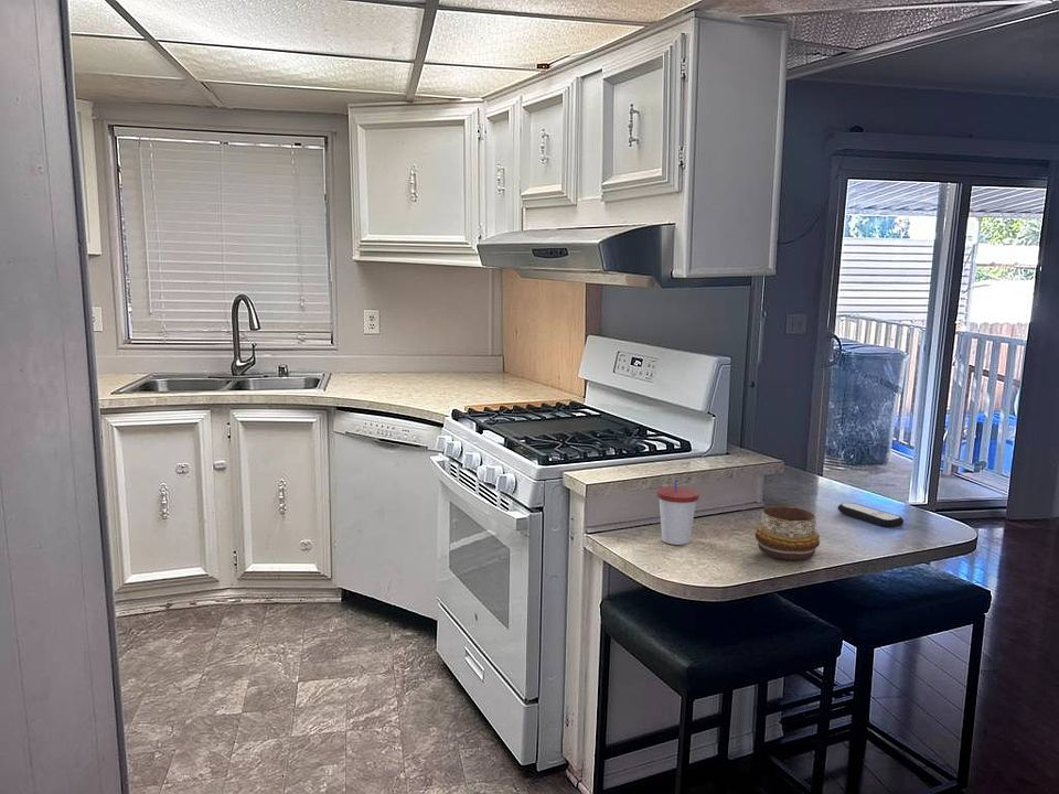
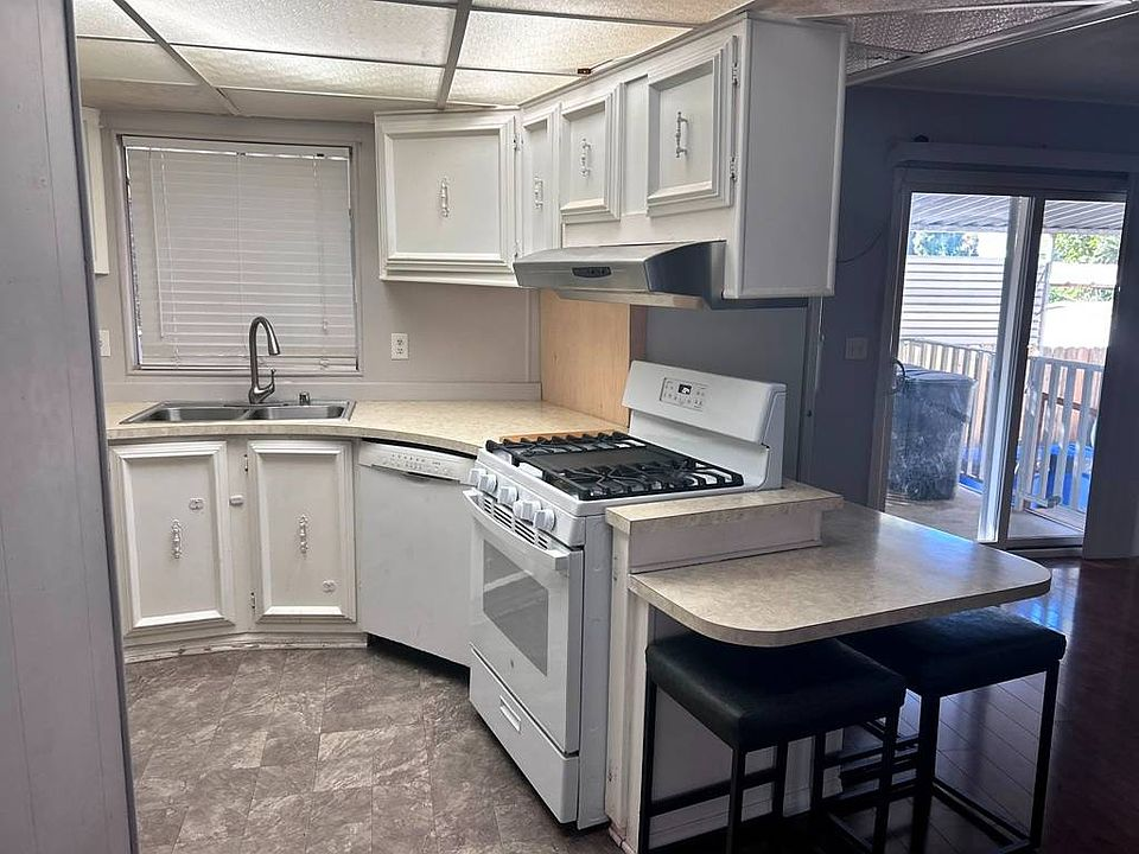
- remote control (868, 514)
- cup (676, 509)
- decorative bowl (787, 533)
